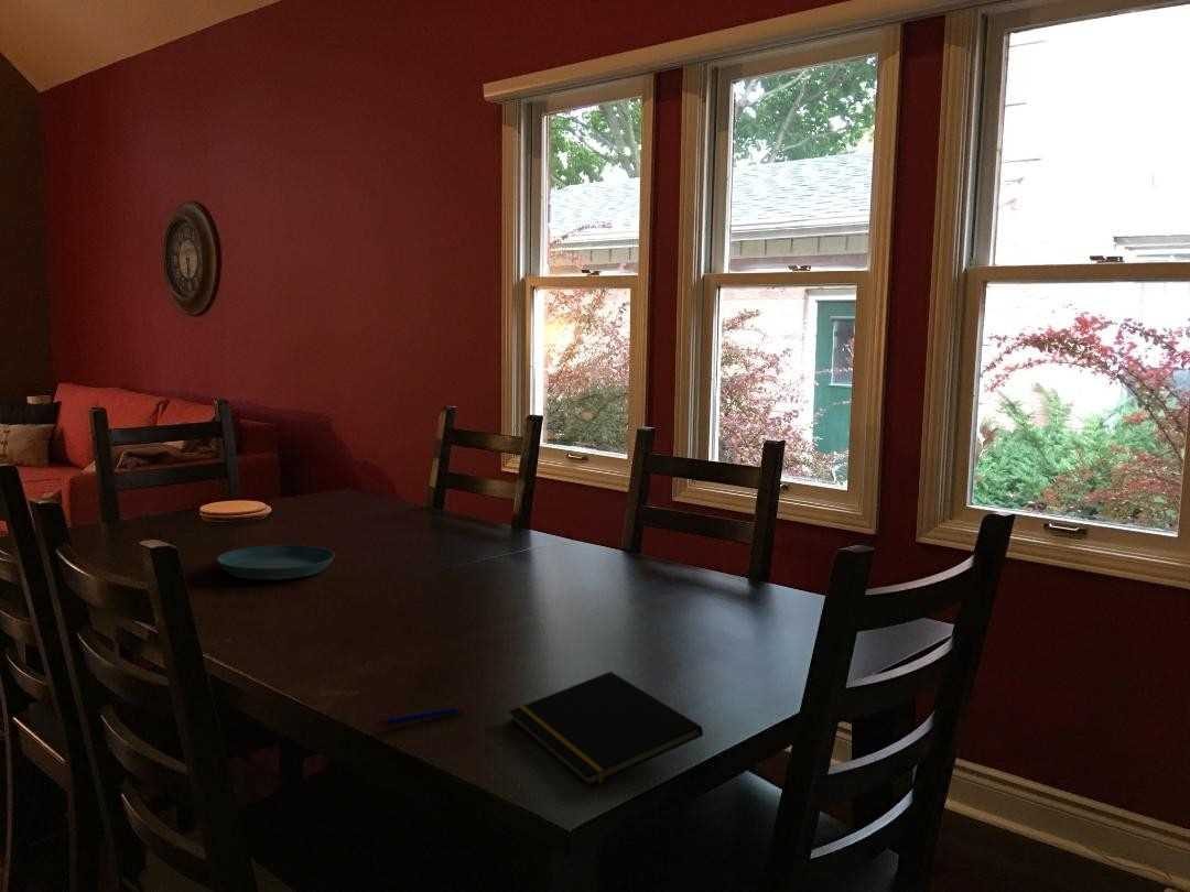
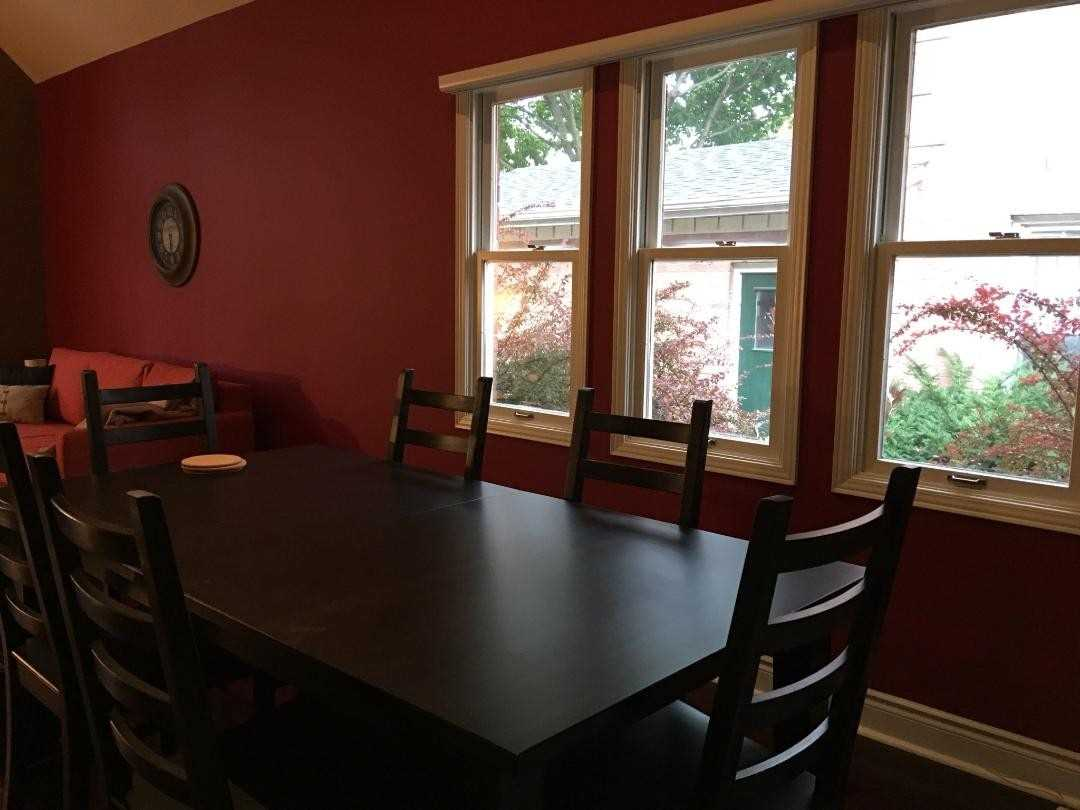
- notepad (601, 722)
- pen (423, 715)
- saucer (277, 563)
